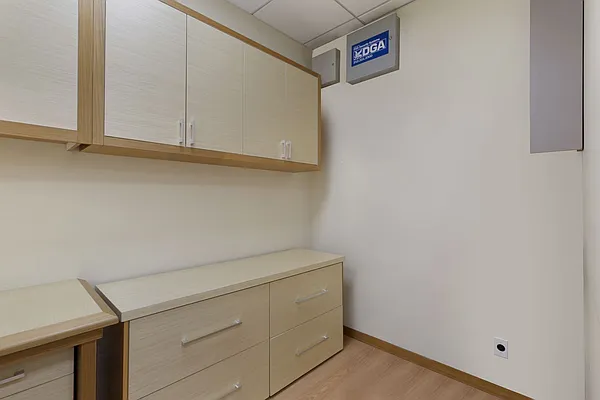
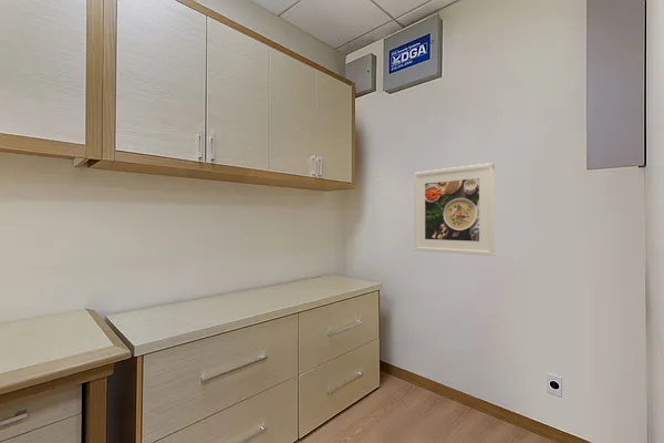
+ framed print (450, 210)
